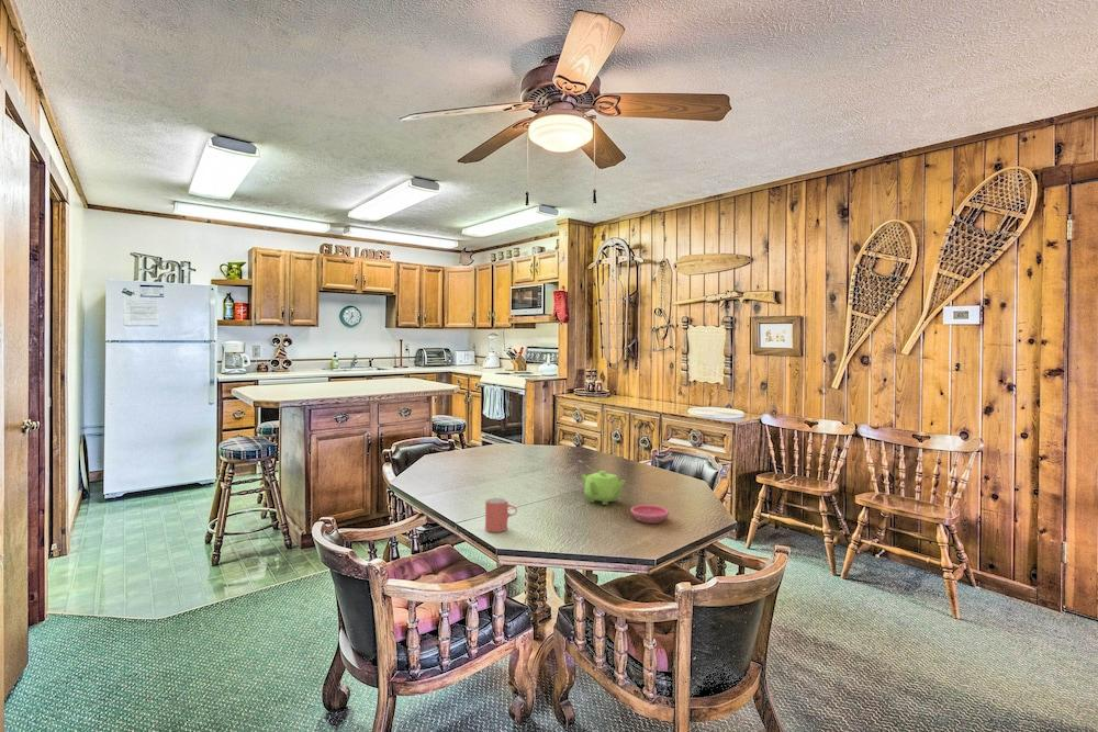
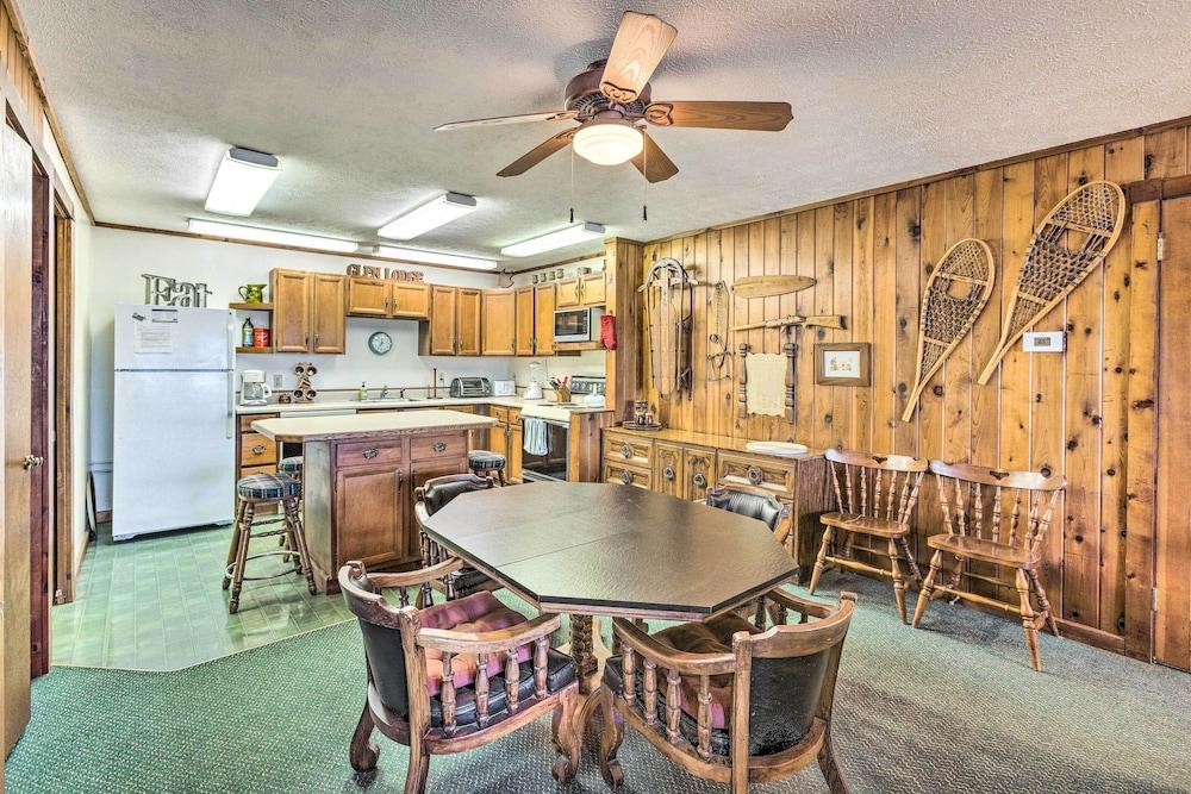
- teapot (601, 486)
- saucer (649, 514)
- cup (501, 515)
